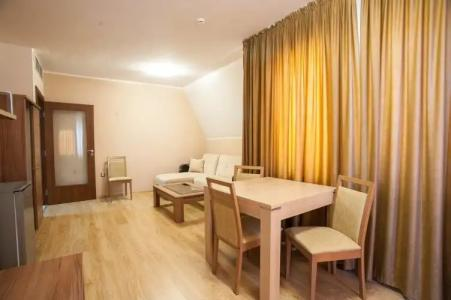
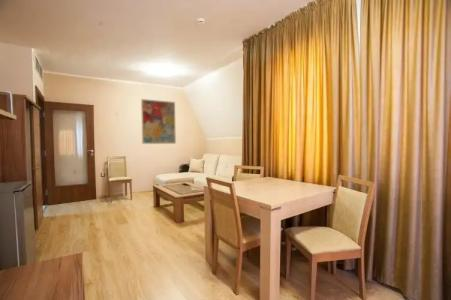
+ wall art (159, 122)
